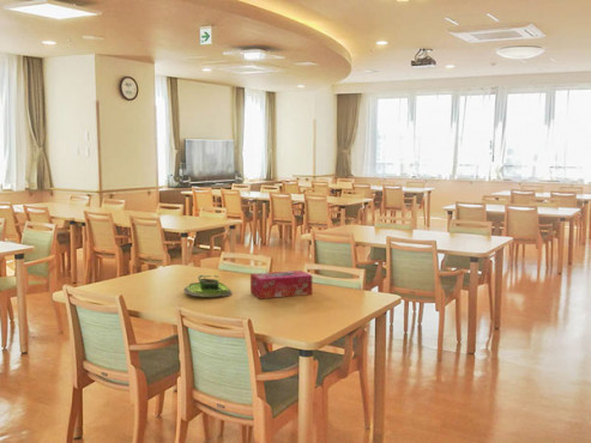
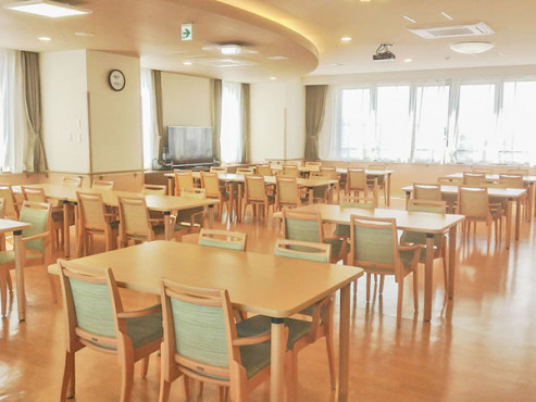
- tissue box (281, 284)
- plant pot (207, 284)
